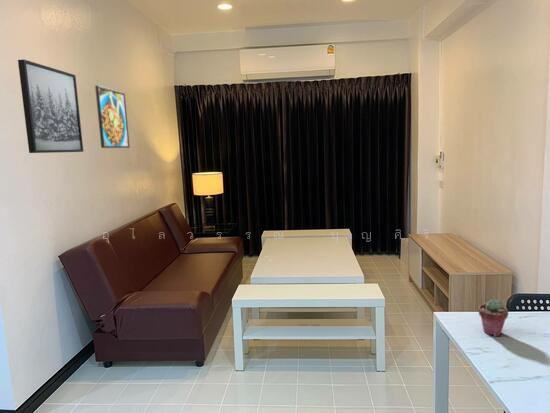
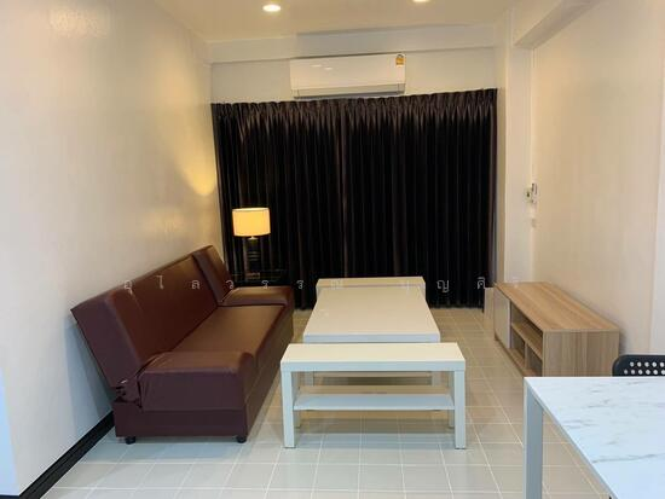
- potted succulent (493, 315)
- wall art (54, 110)
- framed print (113, 119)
